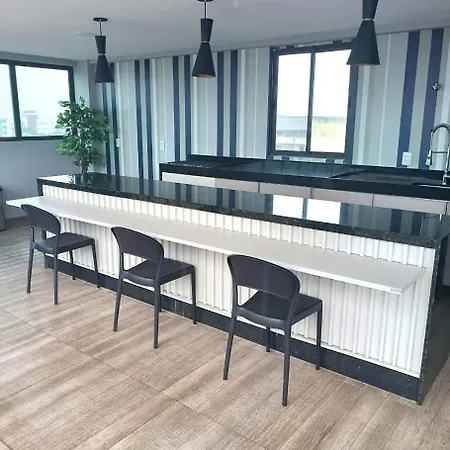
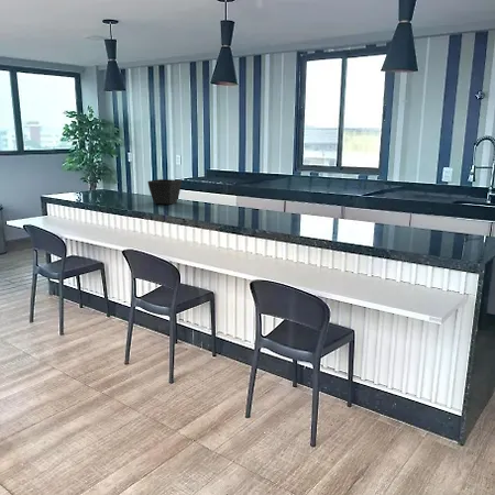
+ flower pot (165, 191)
